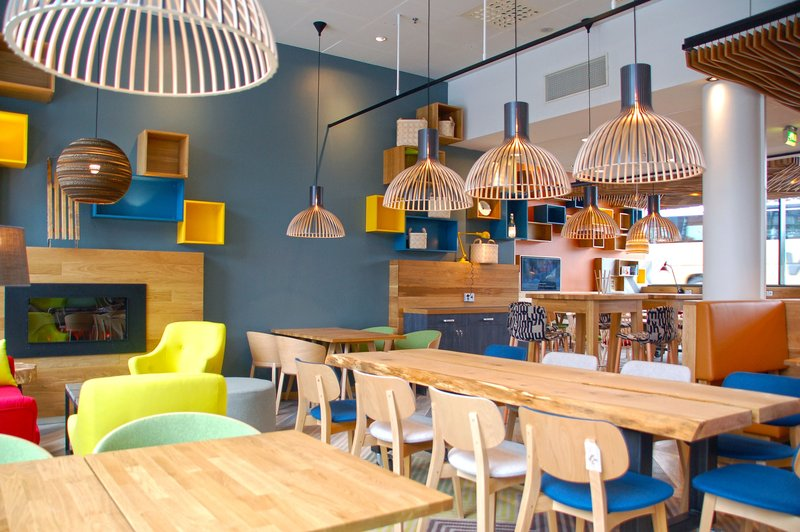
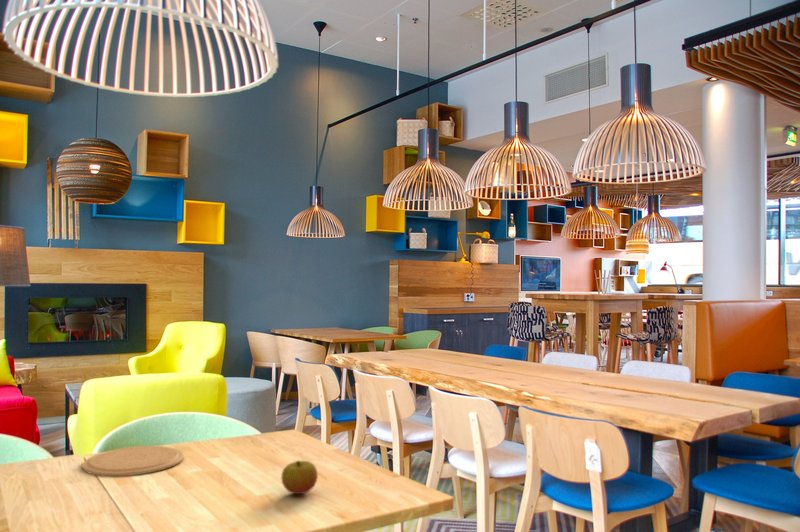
+ apple (299, 476)
+ plate (134, 459)
